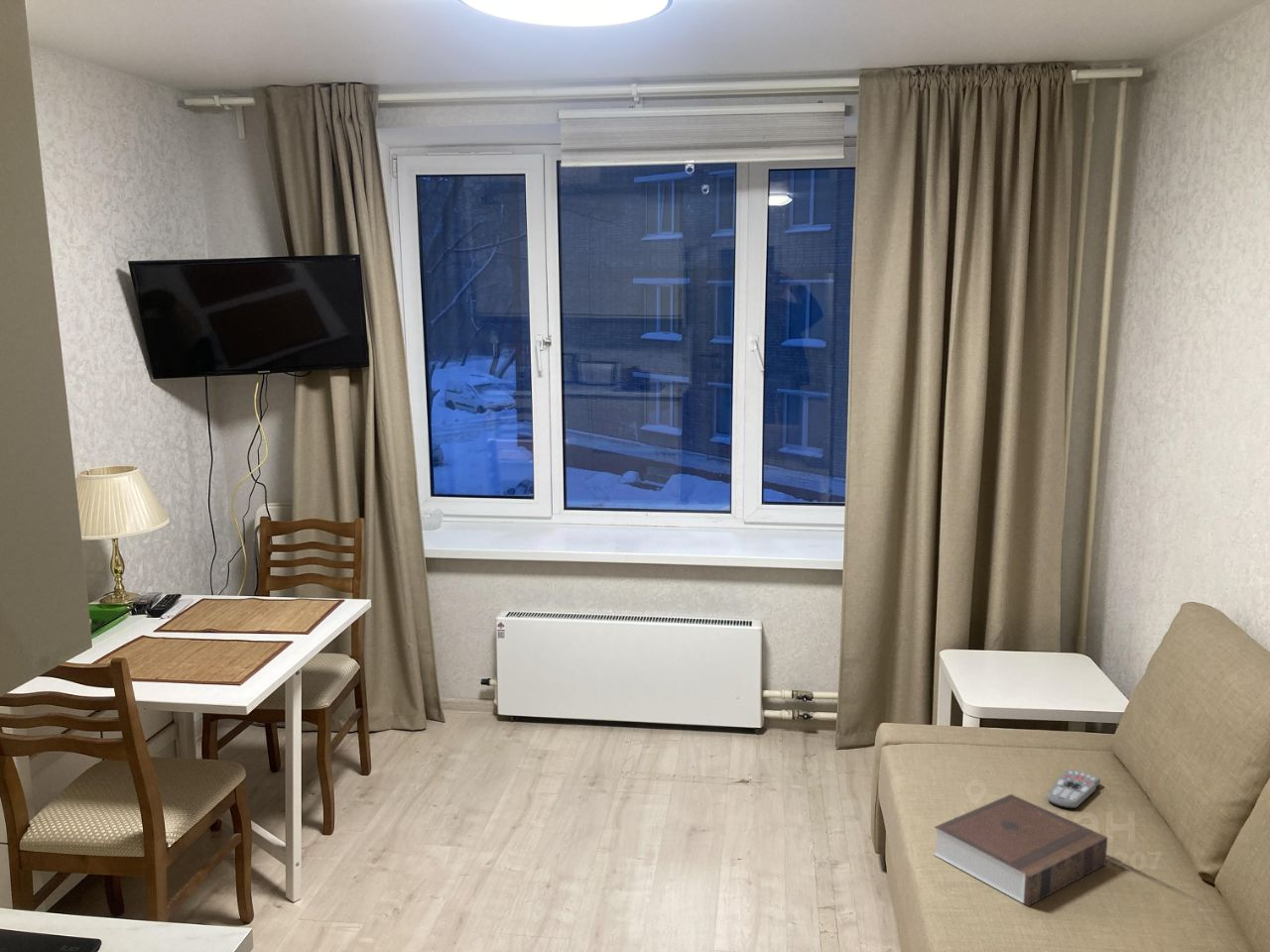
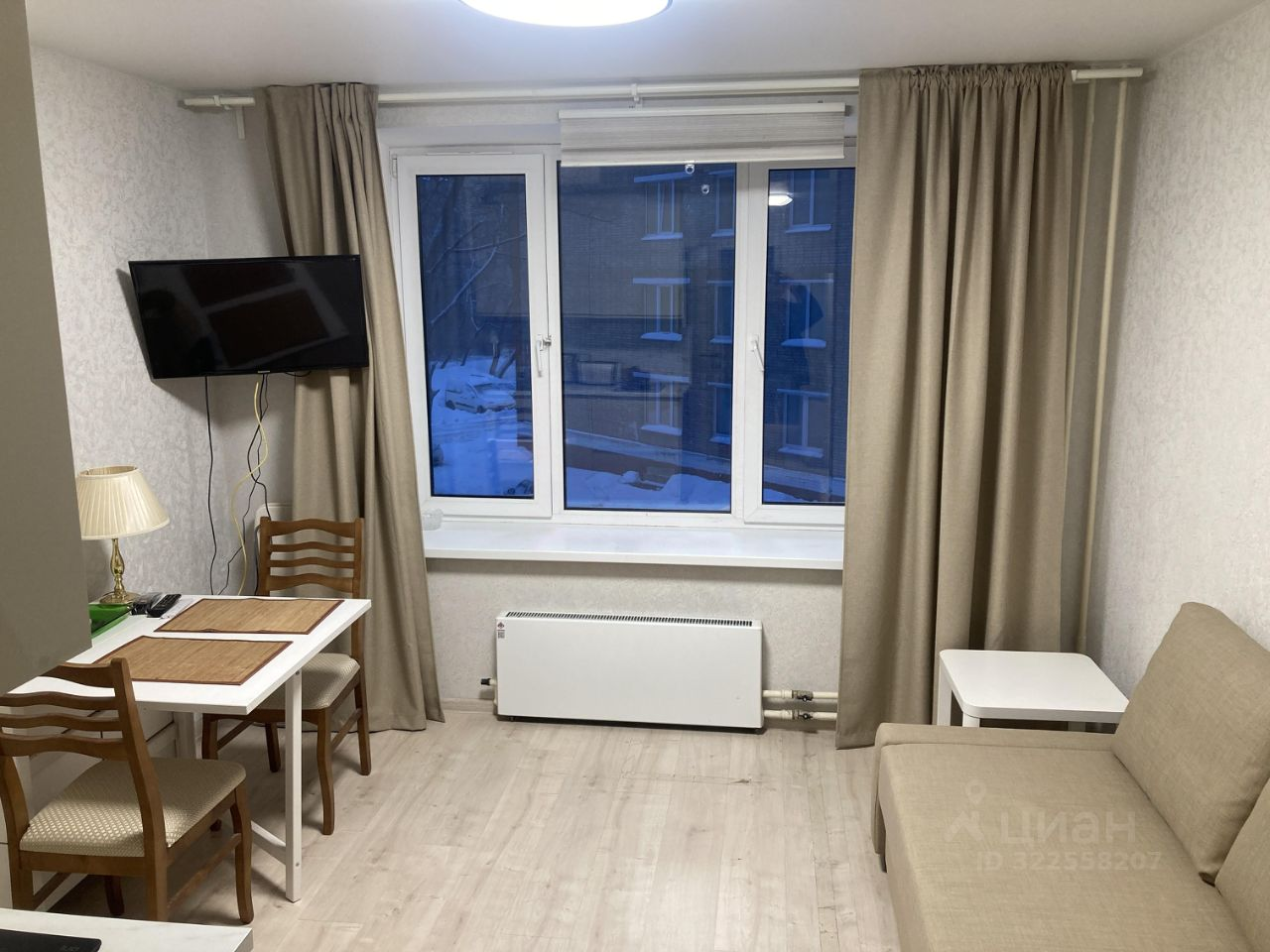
- book (1019, 845)
- remote control (1072, 789)
